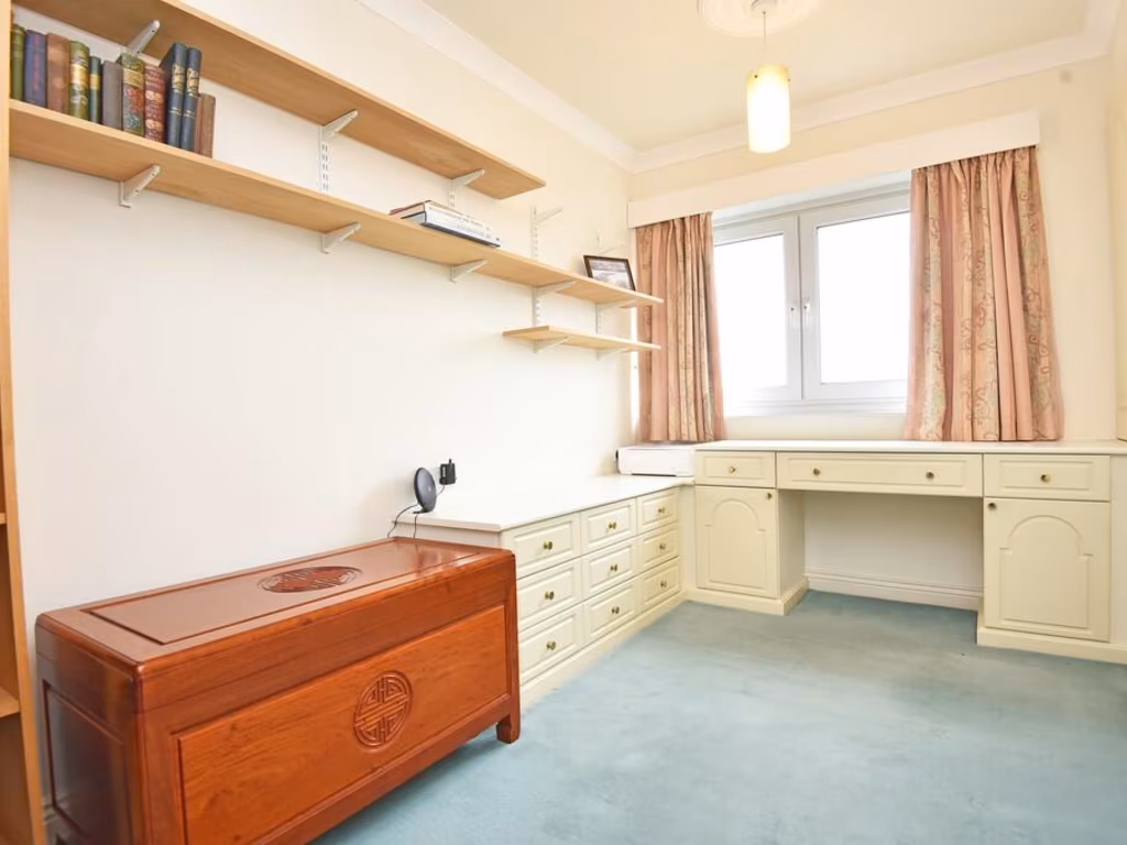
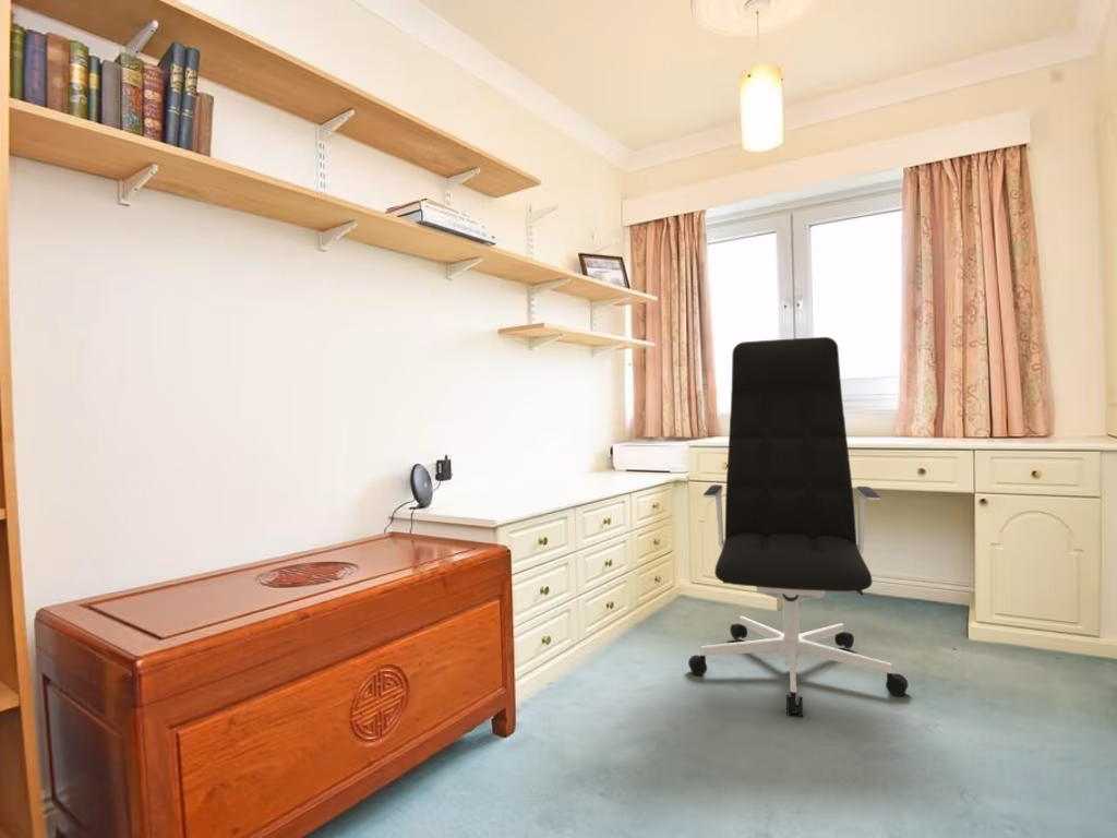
+ office chair (788, 505)
